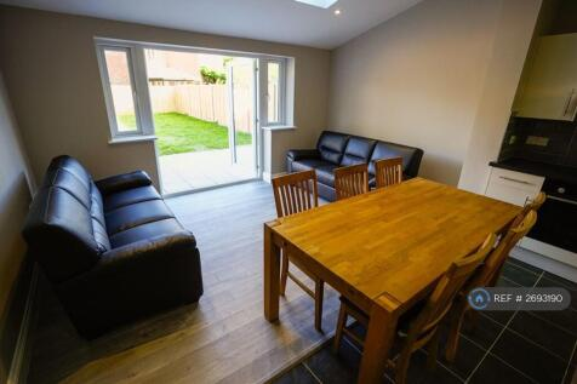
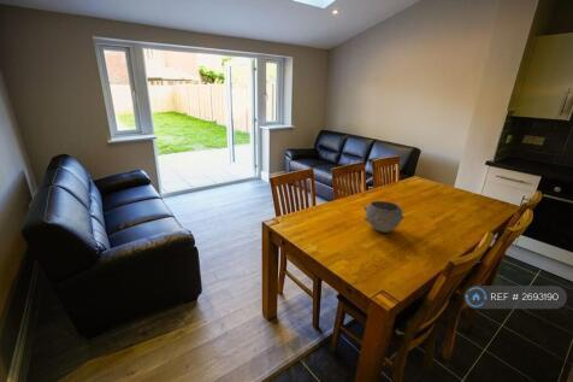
+ bowl (383, 217)
